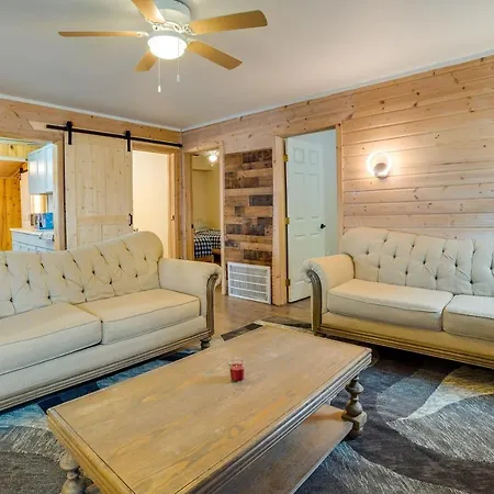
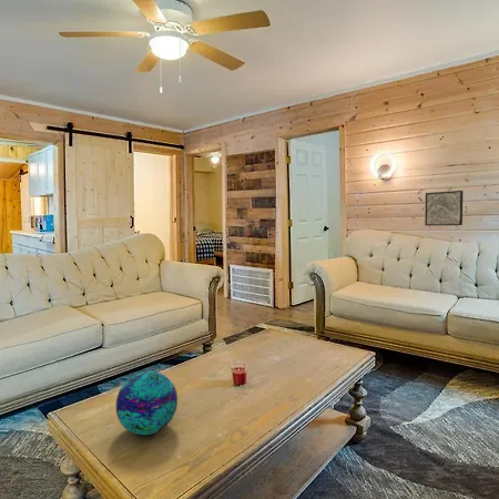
+ wall art (442, 208)
+ decorative ball (146, 401)
